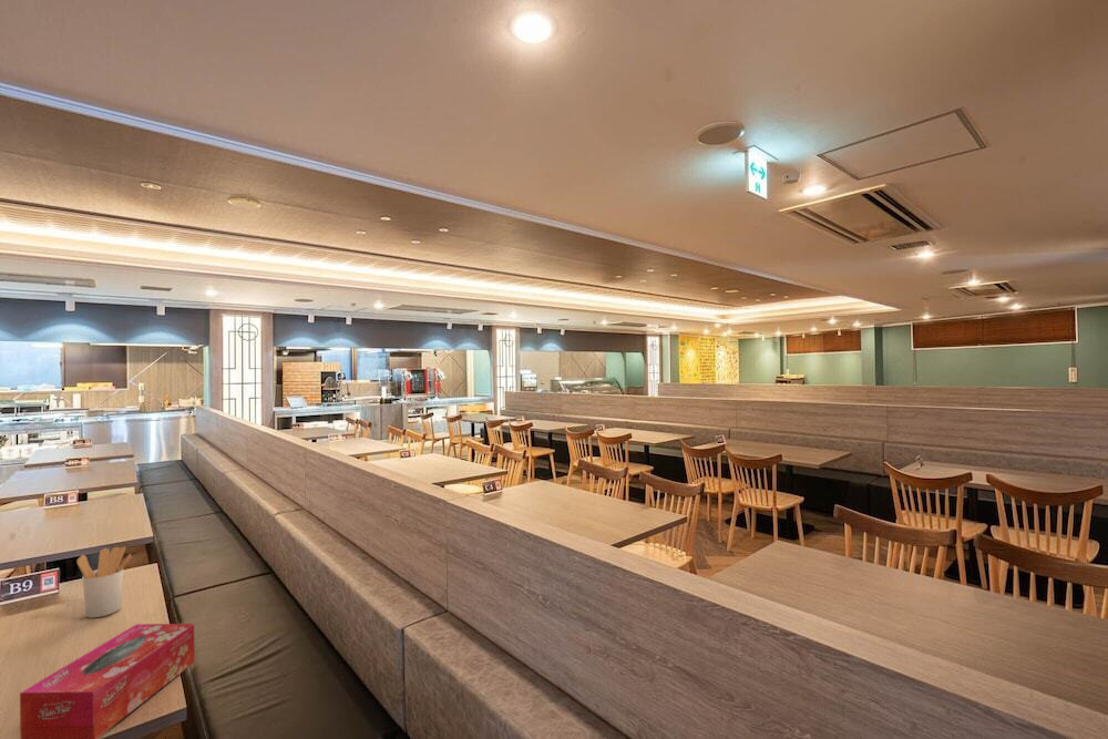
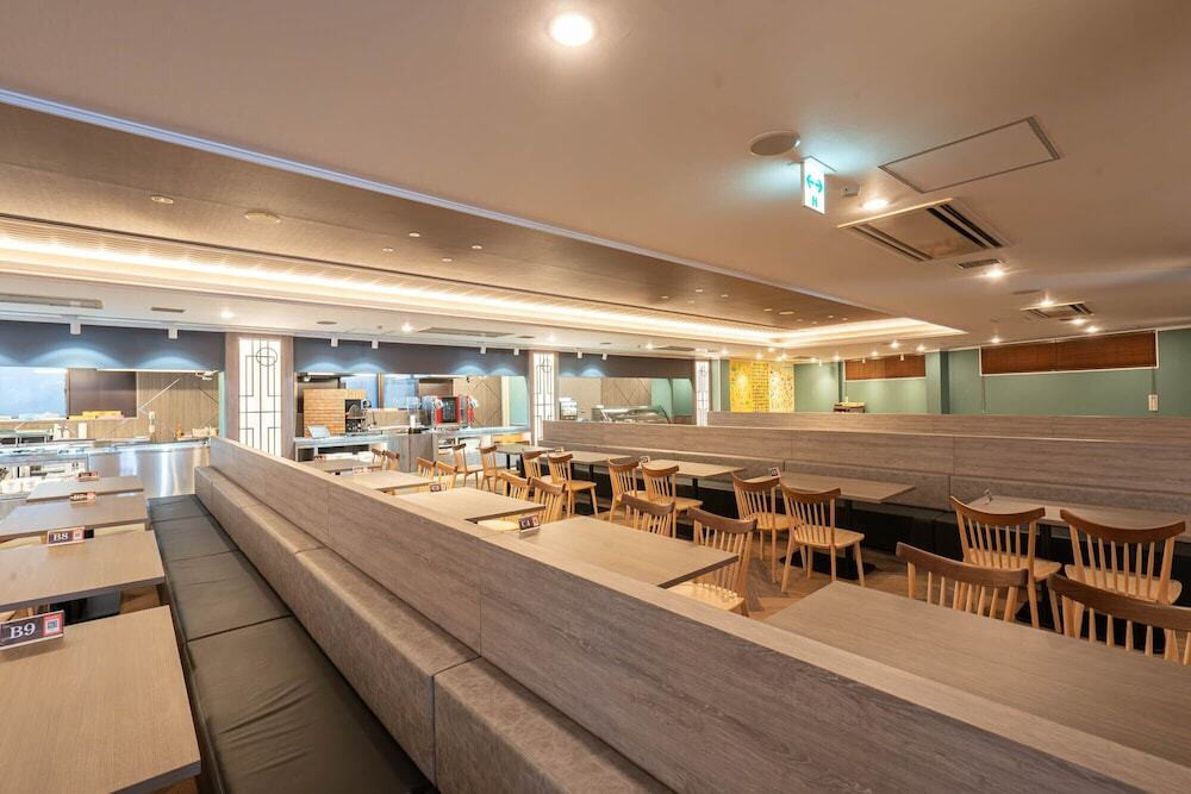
- tissue box (117, 675)
- utensil holder (106, 579)
